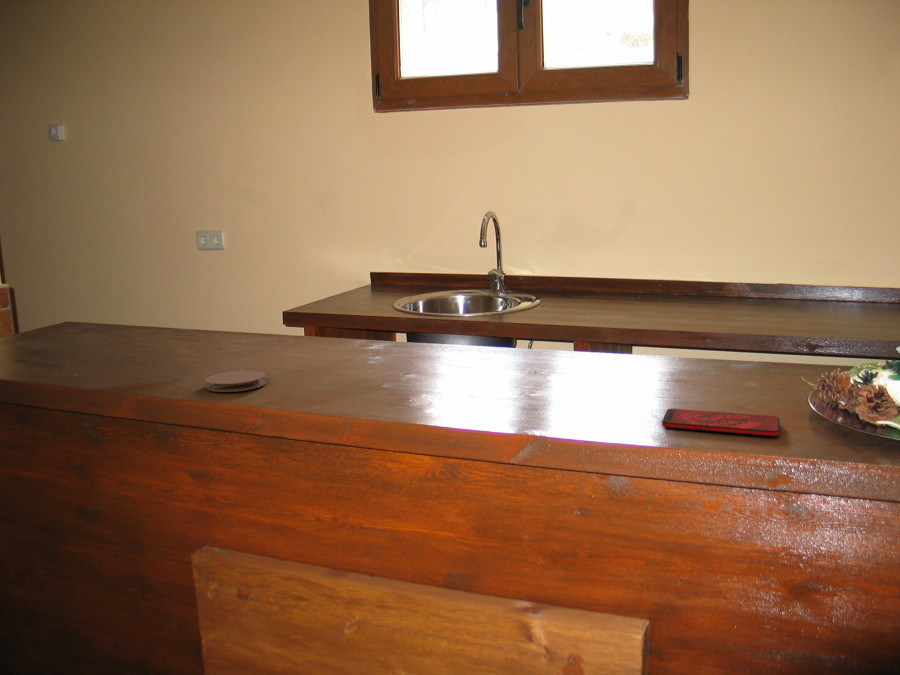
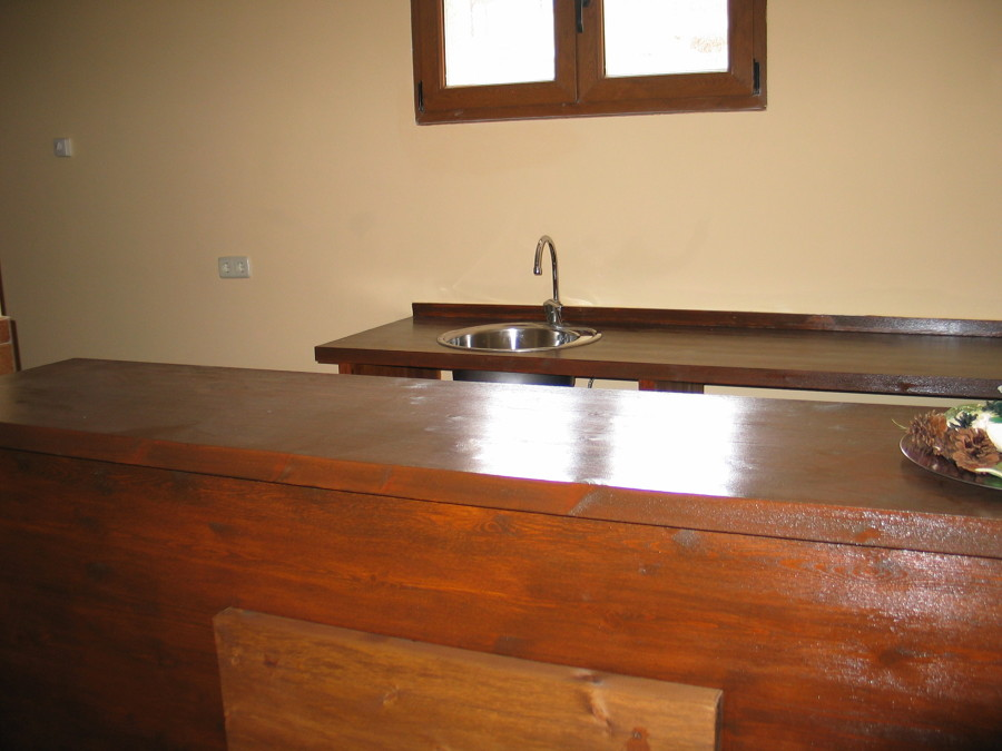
- smartphone (720, 421)
- coaster (236, 380)
